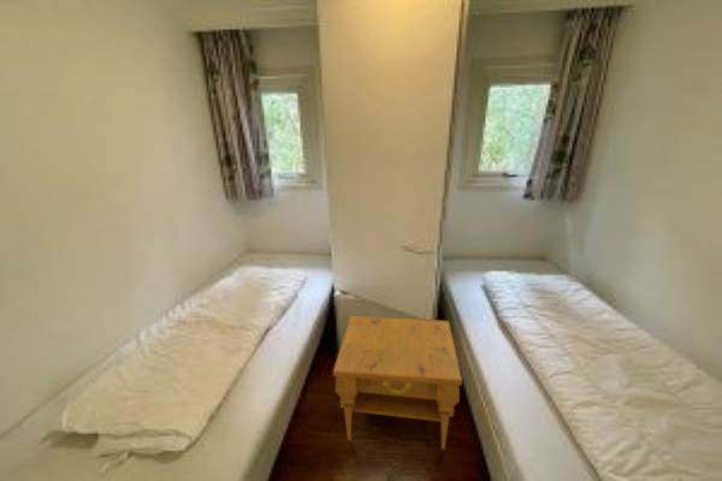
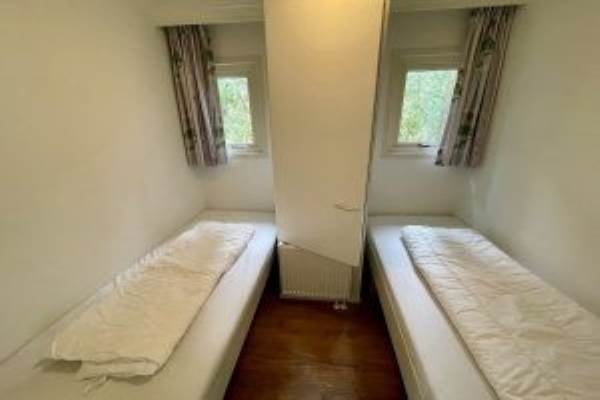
- nightstand (396, 379)
